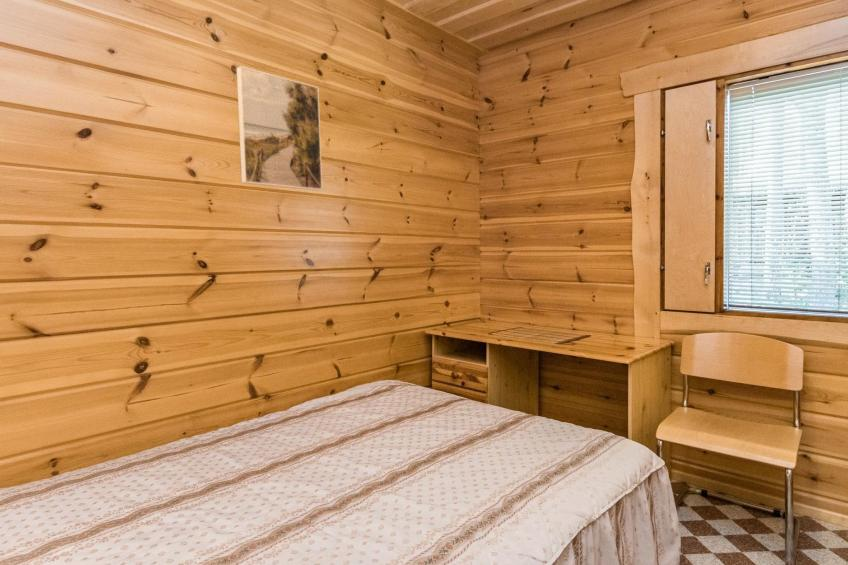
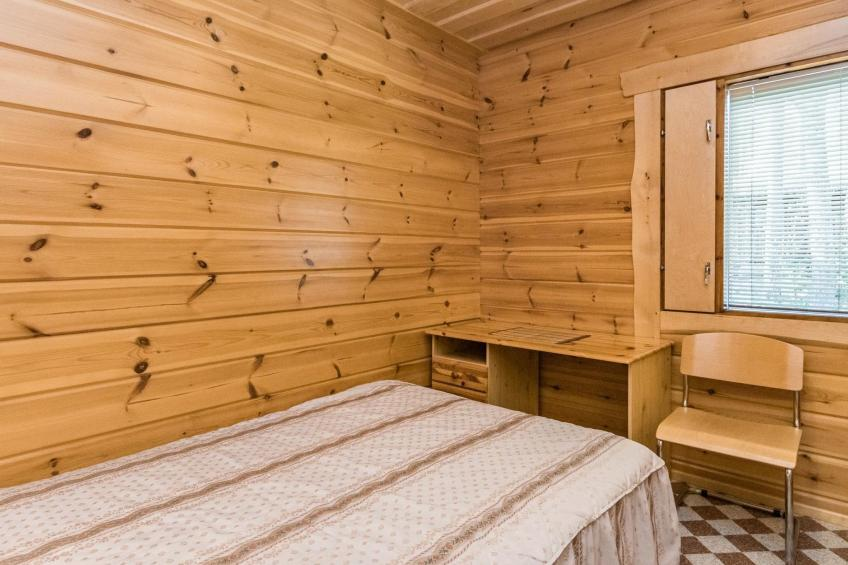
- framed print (281, 132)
